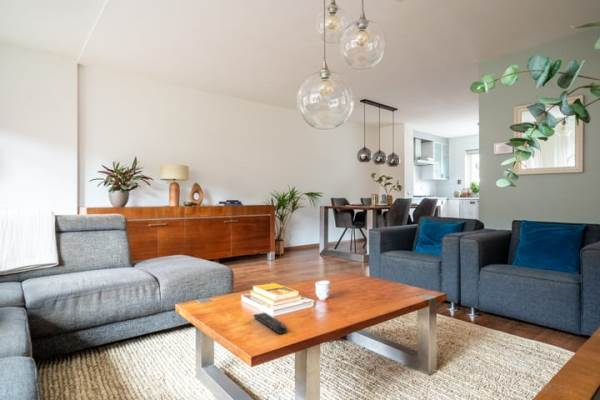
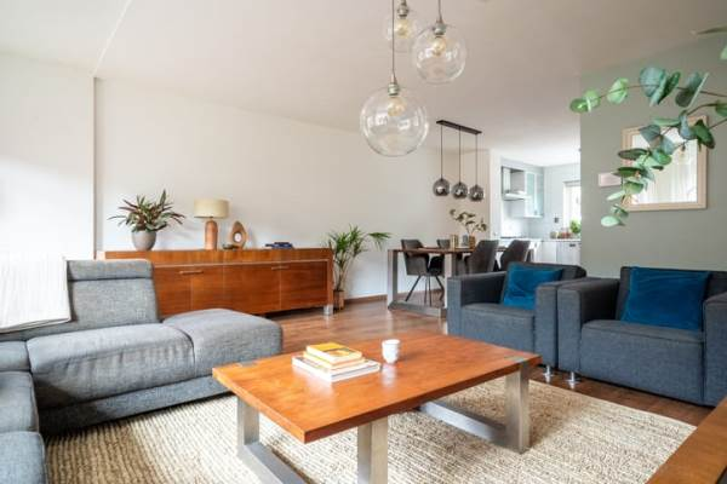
- remote control (269, 322)
